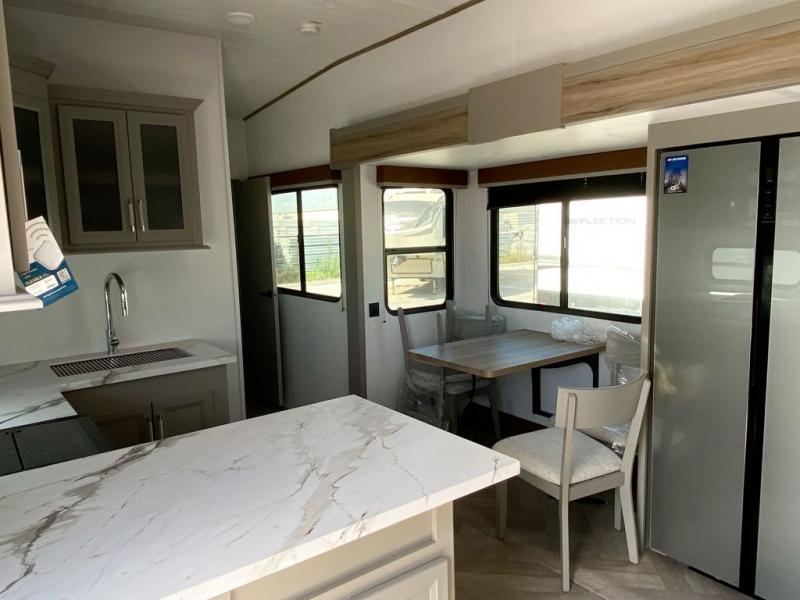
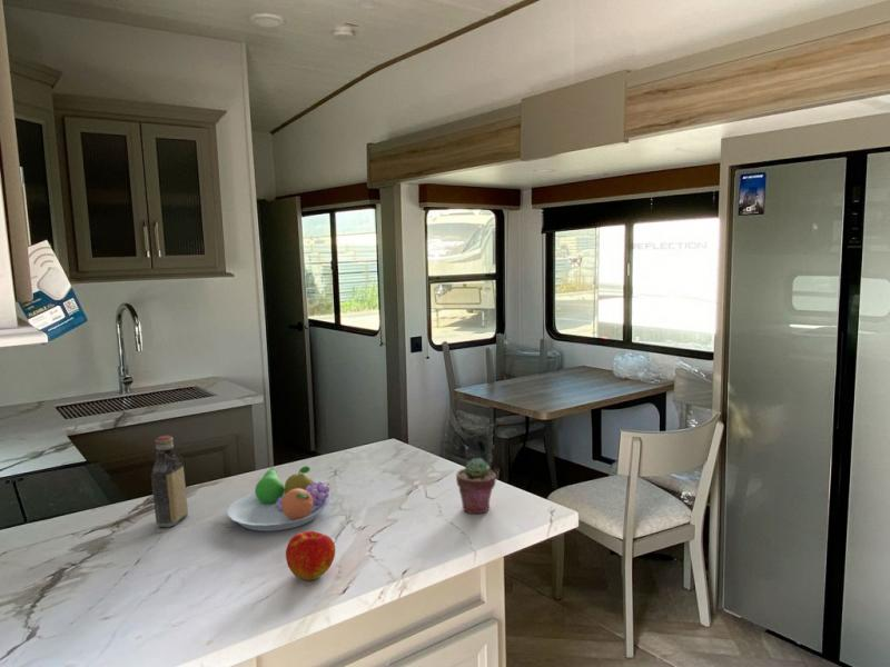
+ apple (310, 554)
+ fruit bowl (279, 494)
+ potted succulent (475, 484)
+ bottle (168, 478)
